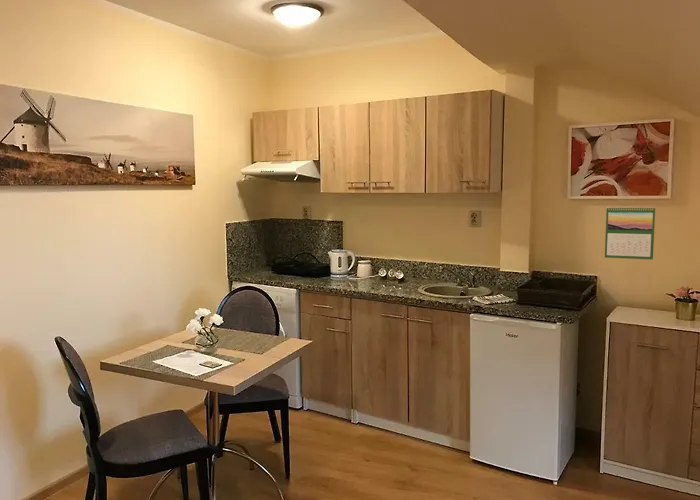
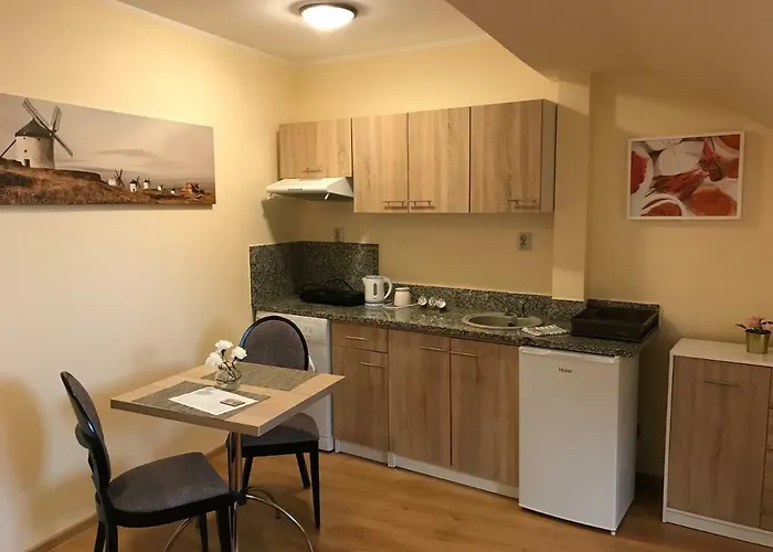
- calendar (629, 232)
